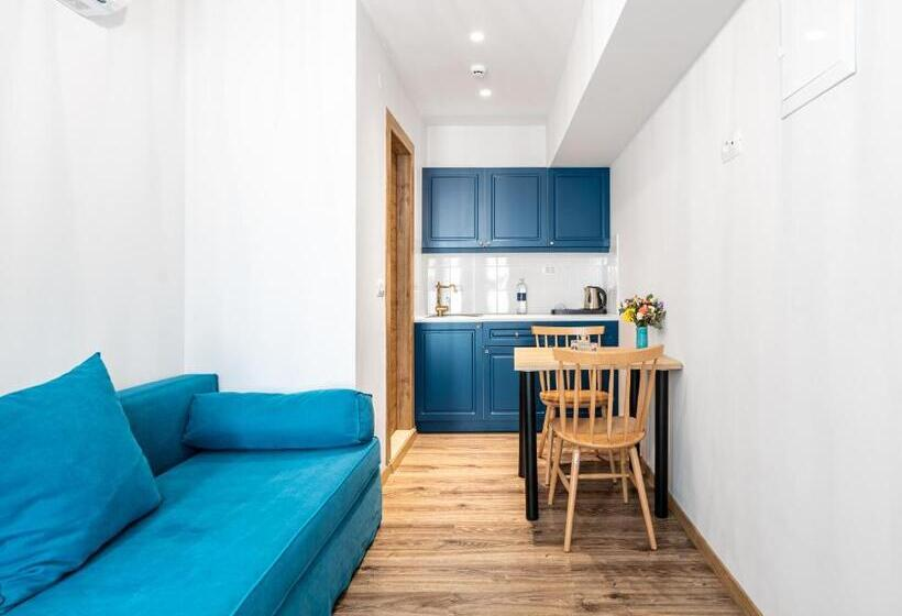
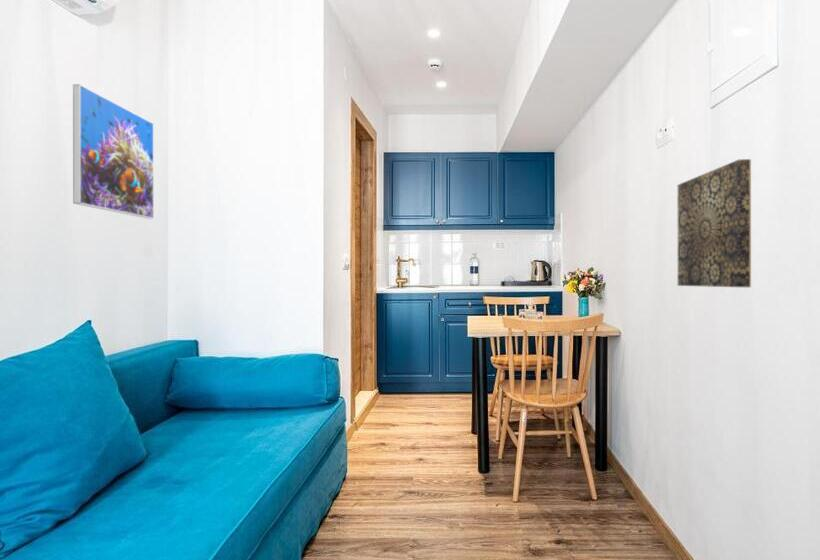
+ wall art (709, 230)
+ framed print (117, 158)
